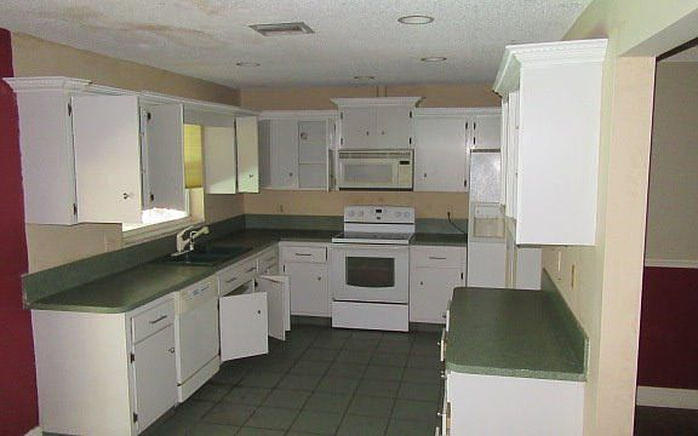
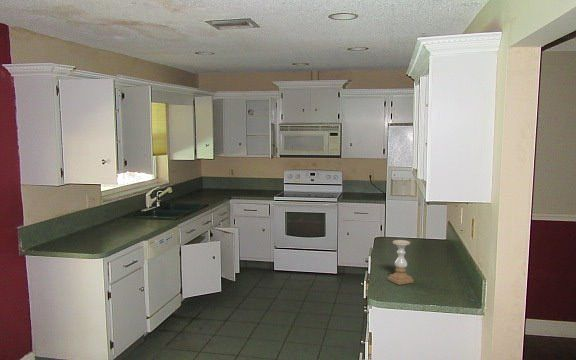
+ candle holder (400, 261)
